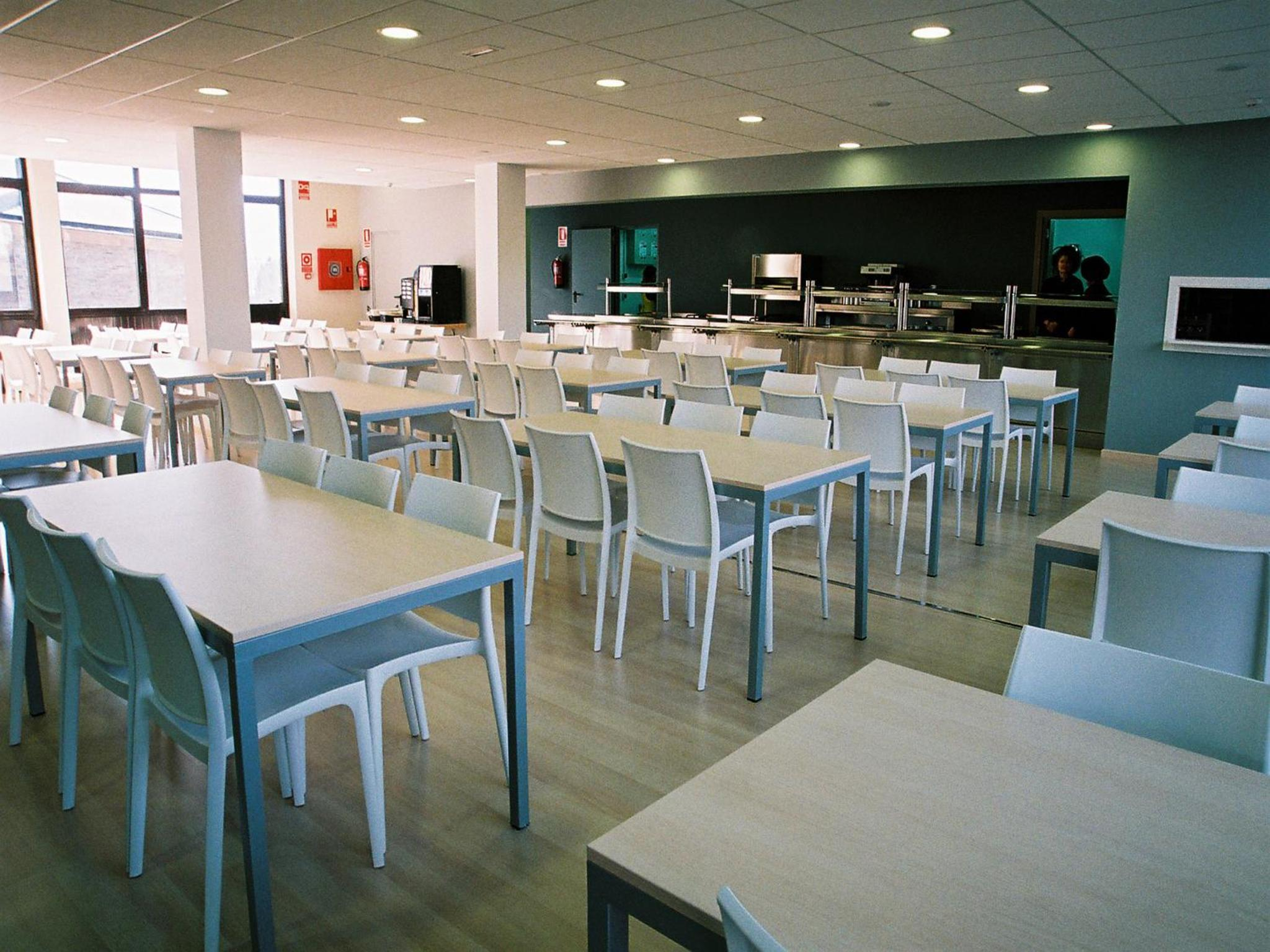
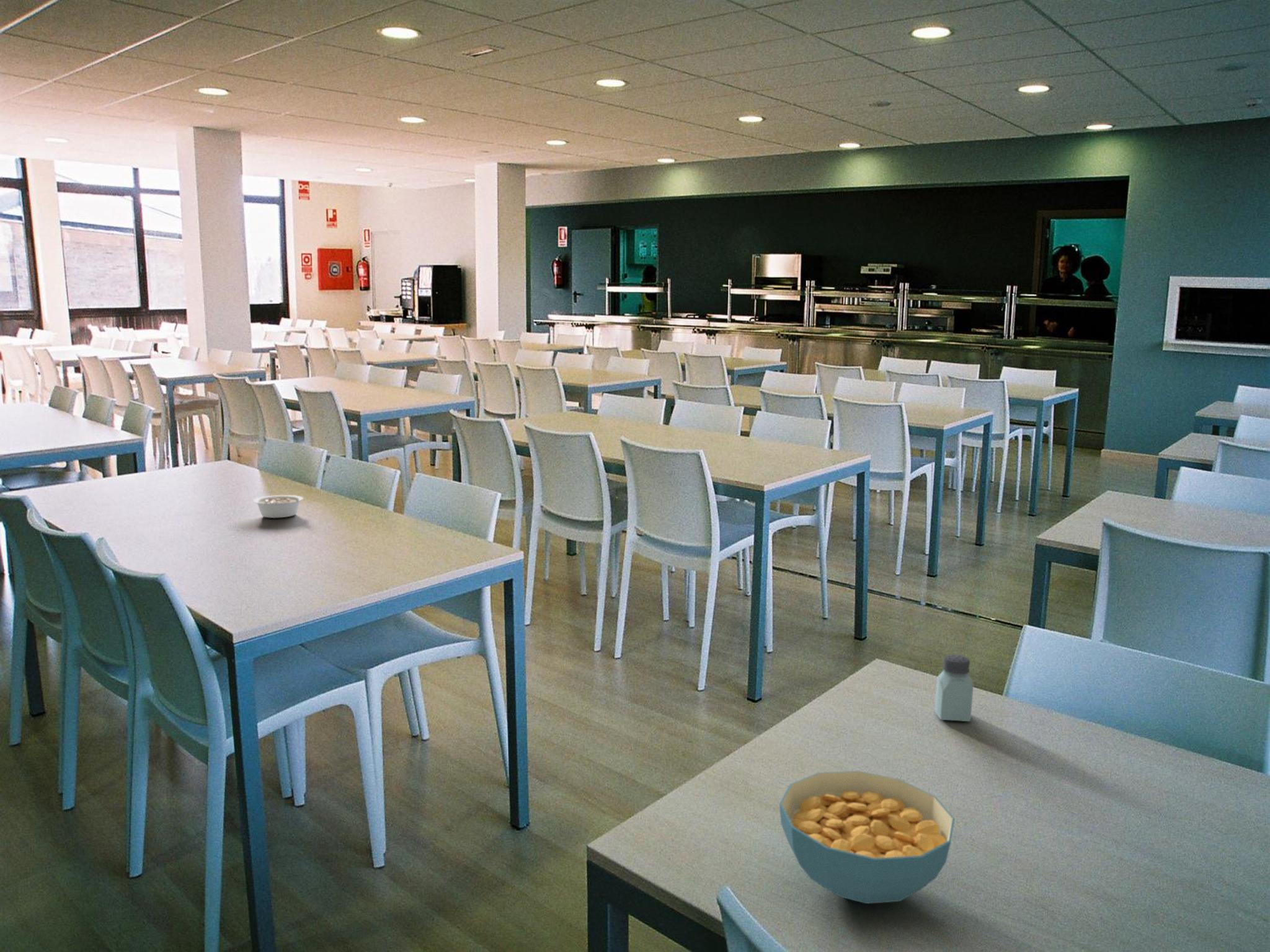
+ saltshaker (954, 687)
+ cereal bowl (863, 849)
+ legume (280, 505)
